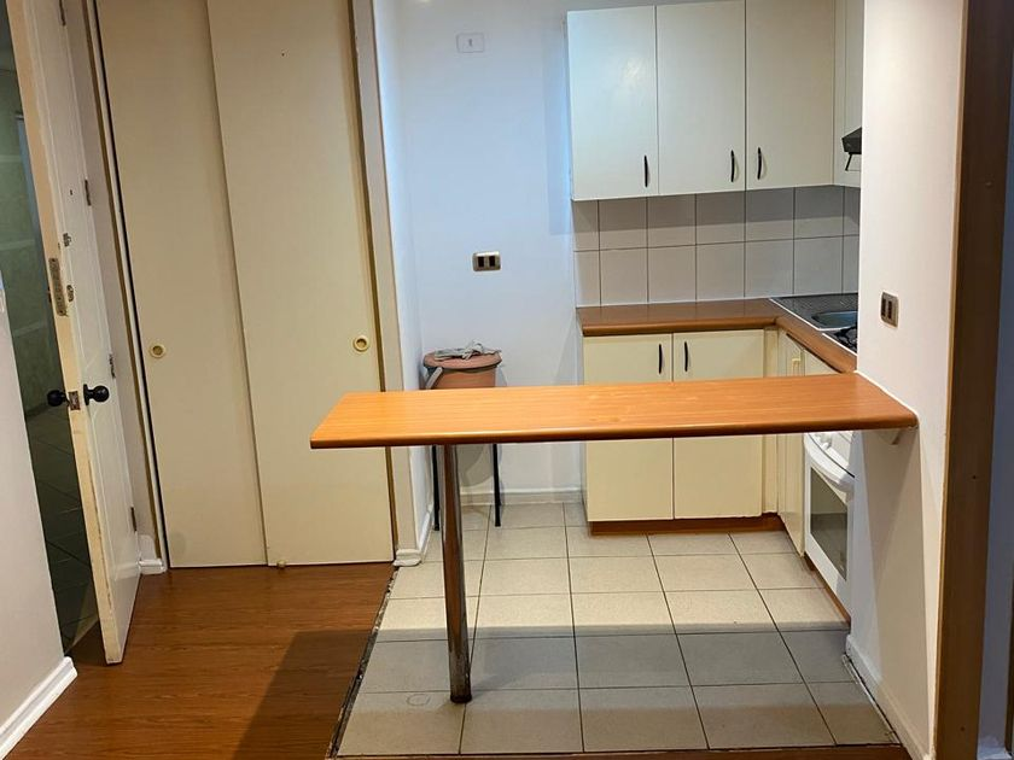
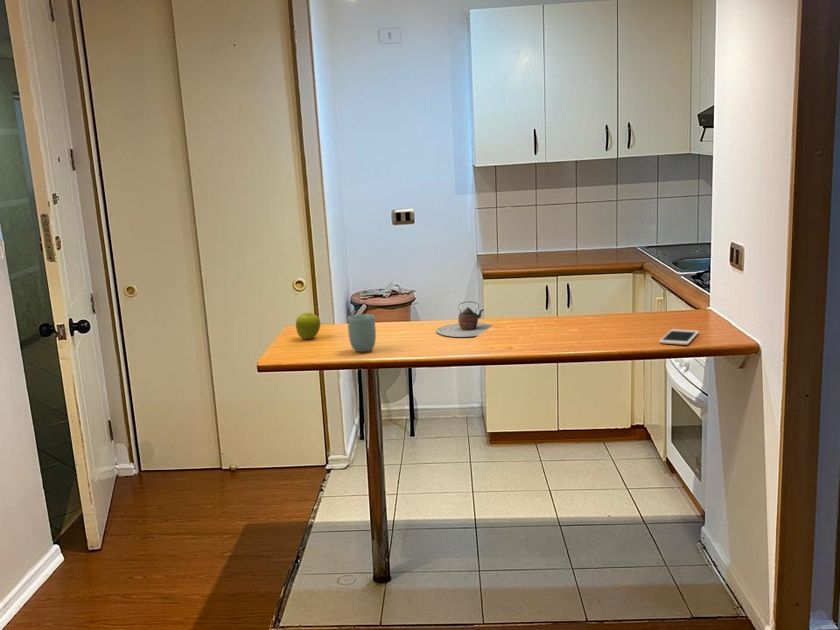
+ cell phone (679, 336)
+ cup (362, 333)
+ teapot (465, 315)
+ fruit (308, 325)
